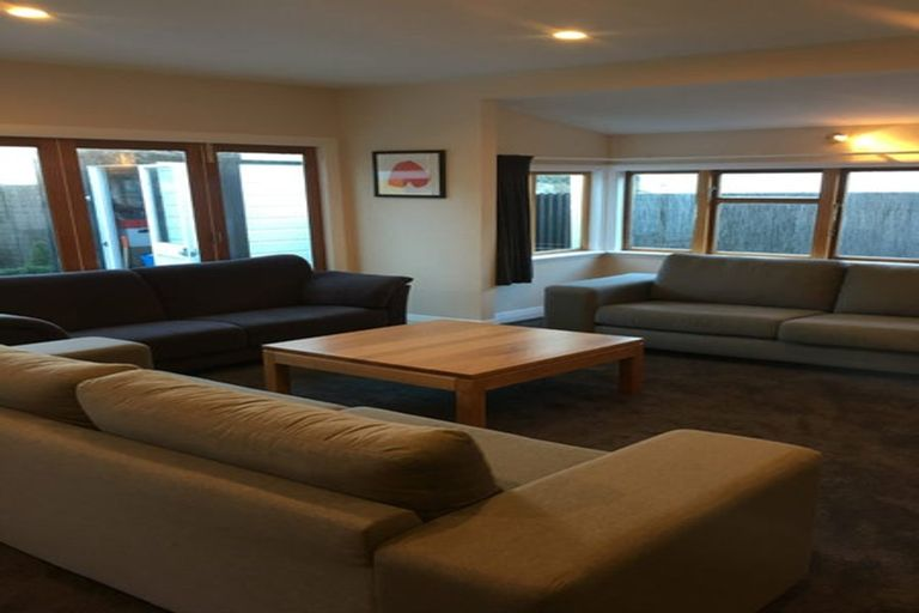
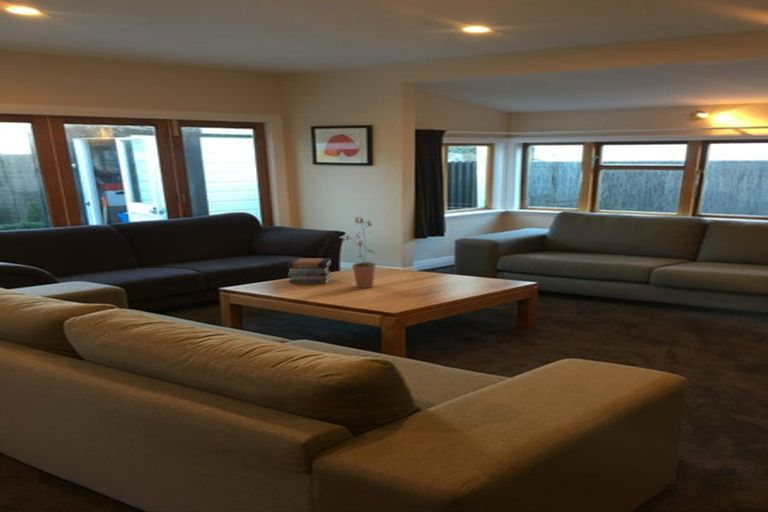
+ book stack (309, 270)
+ potted plant (360, 252)
